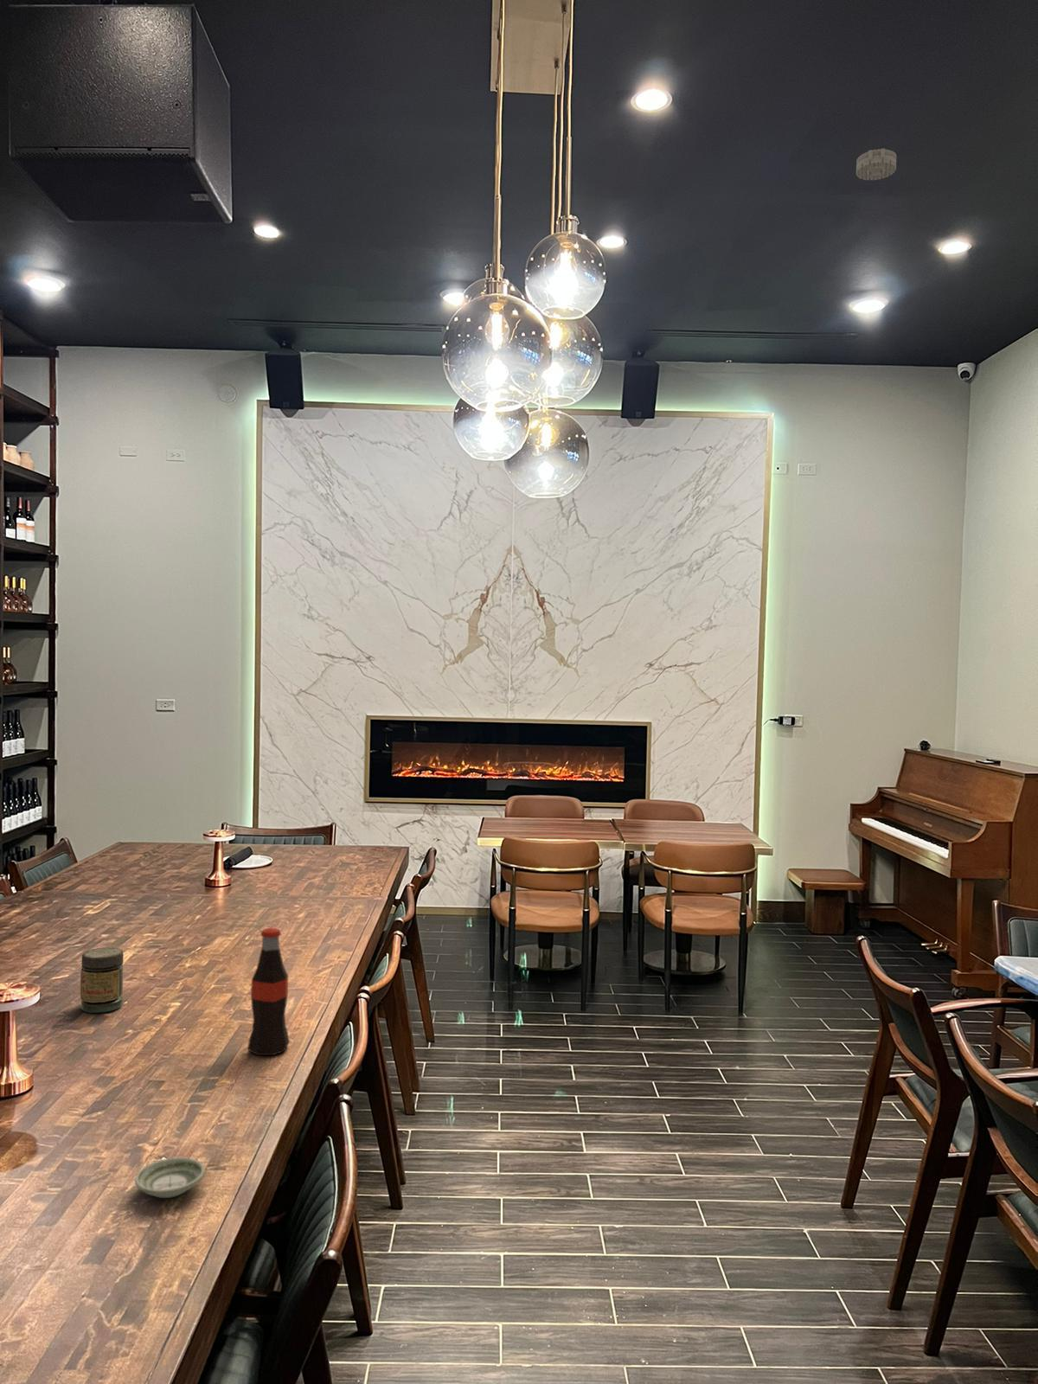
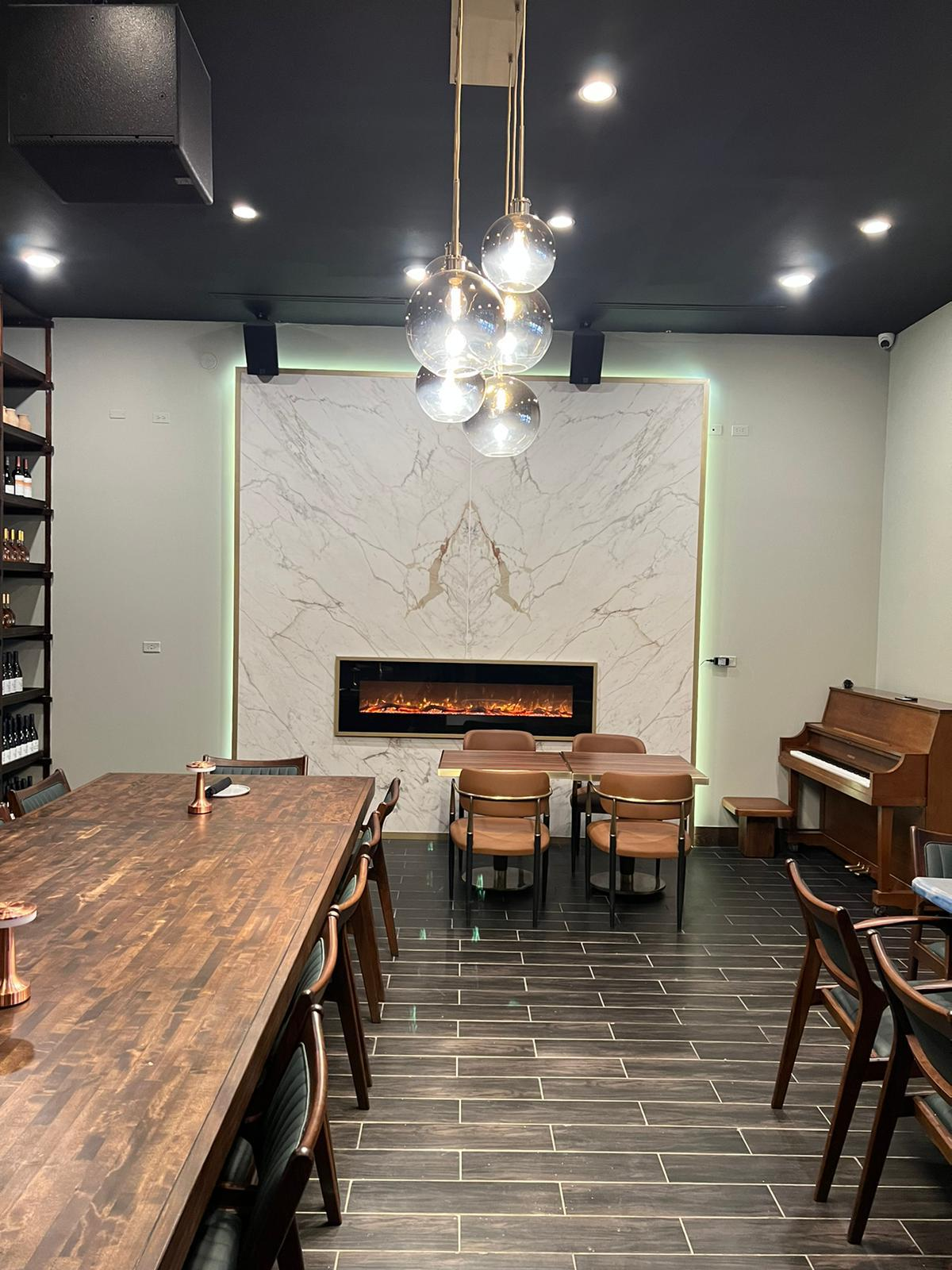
- jar (101, 980)
- smoke detector (877, 163)
- bottle (269, 988)
- saucer (169, 1180)
